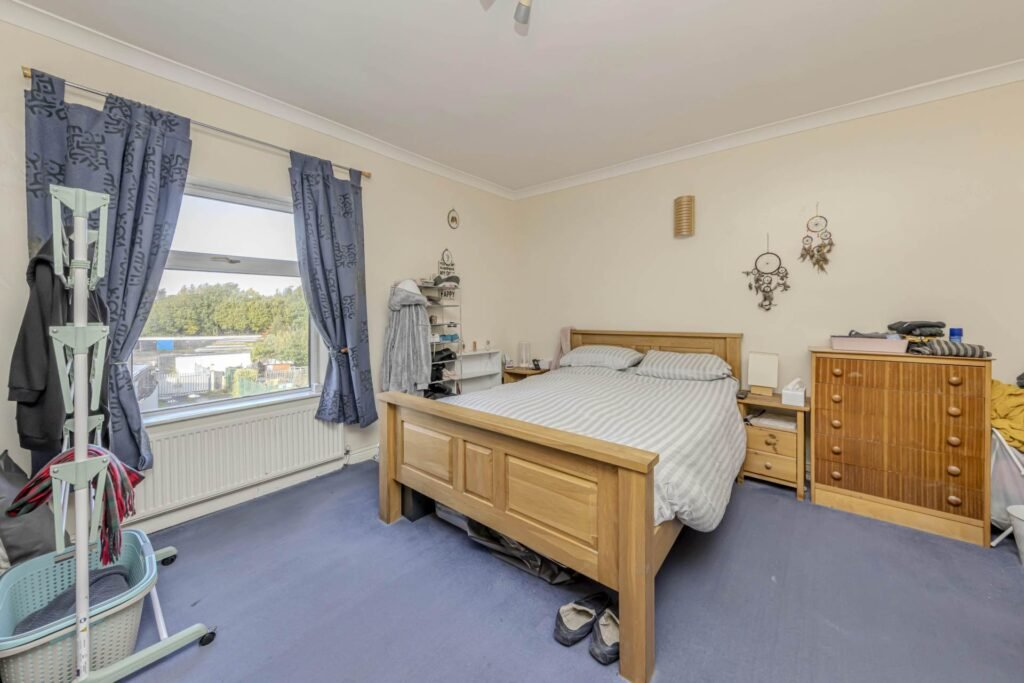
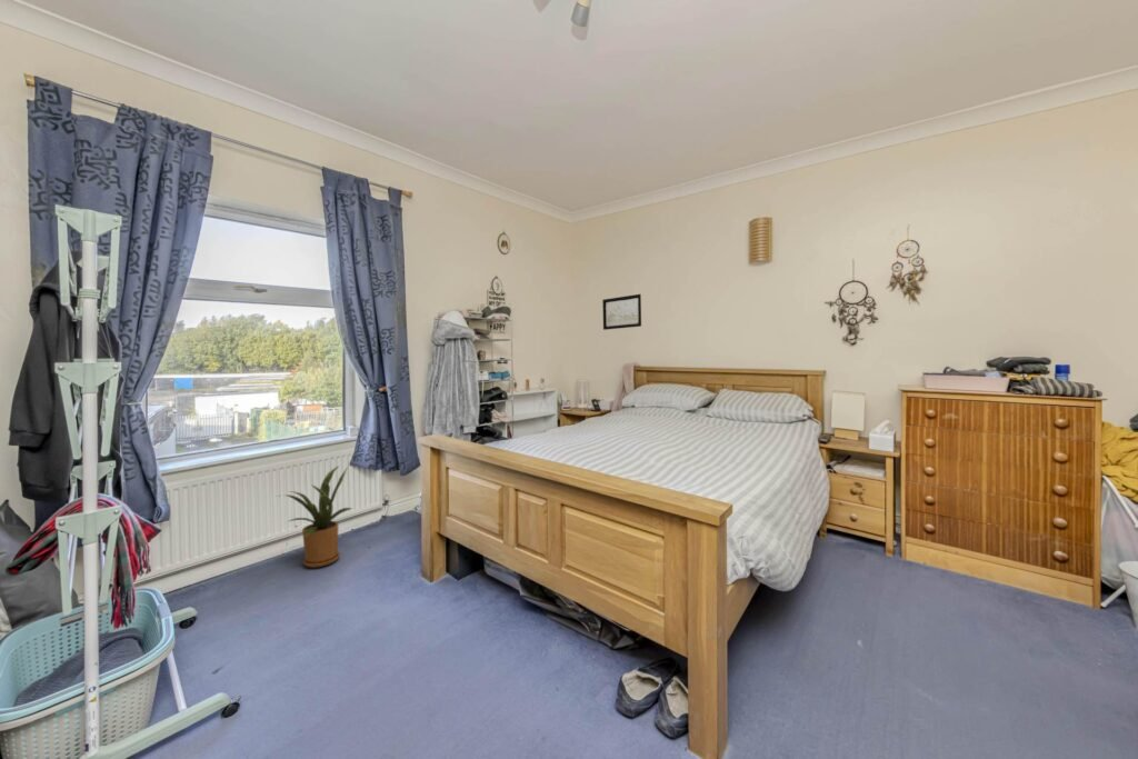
+ wall art (621, 312)
+ house plant (316, 516)
